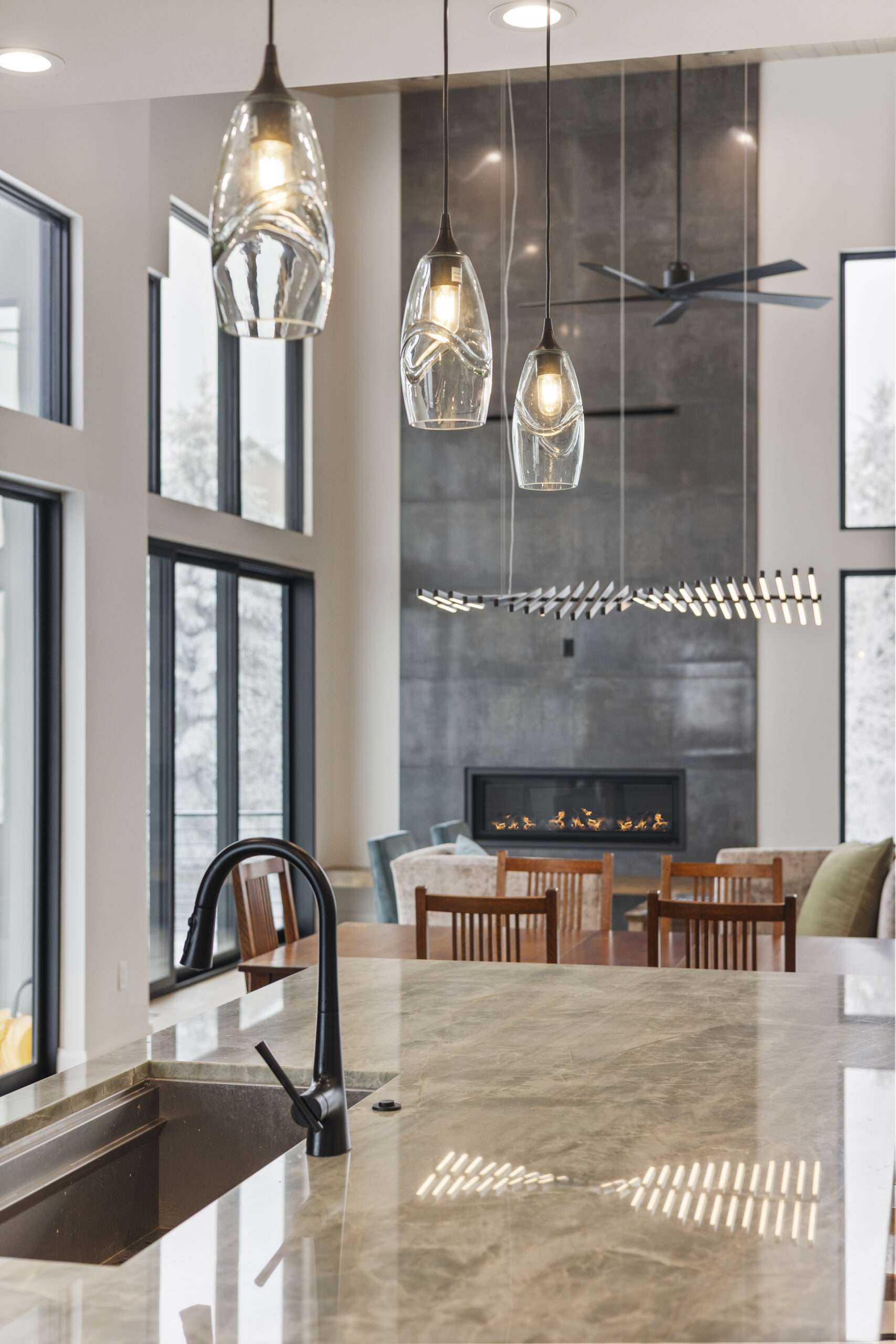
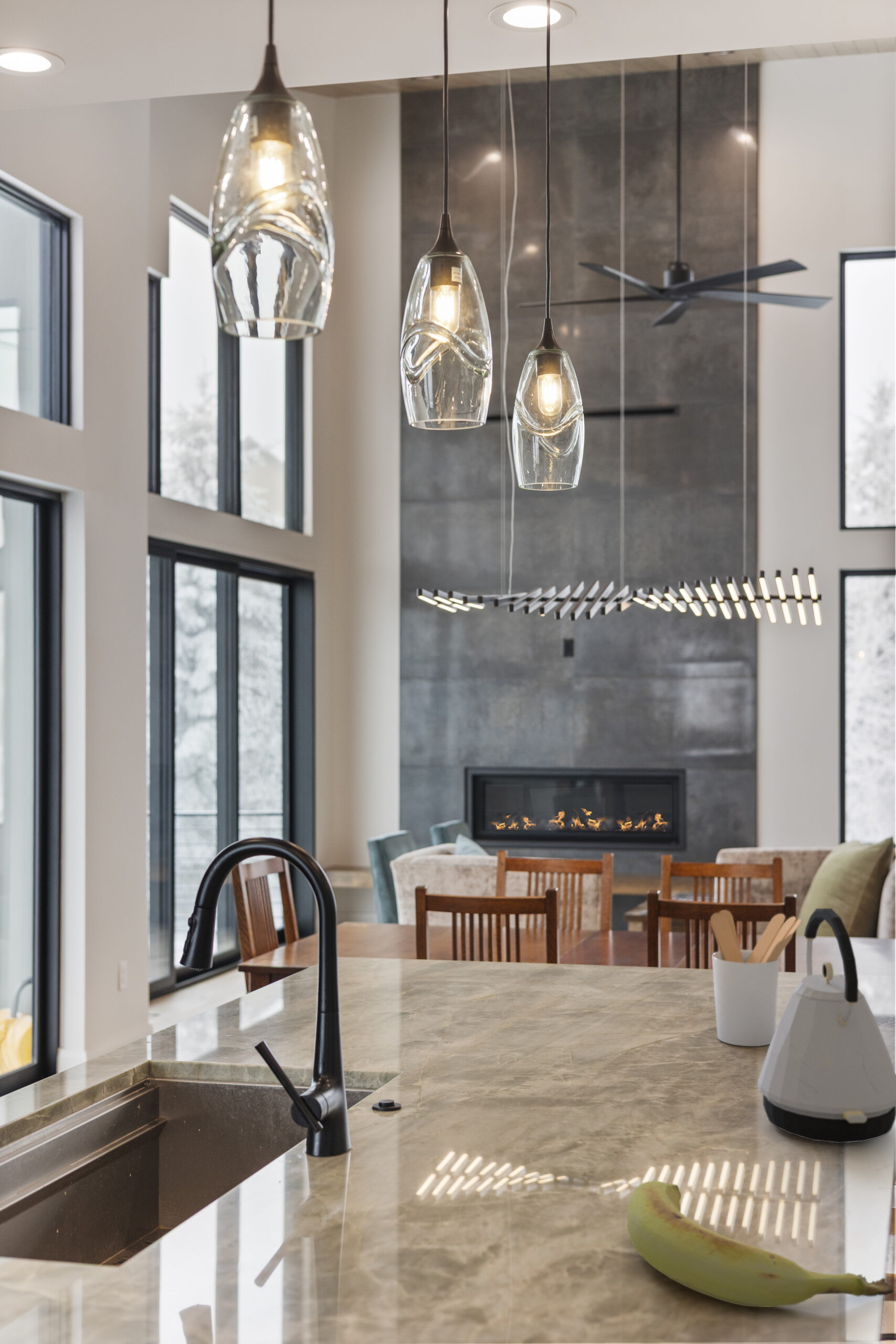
+ banana (747, 1244)
+ utensil holder (758, 975)
+ kettle (827, 1016)
